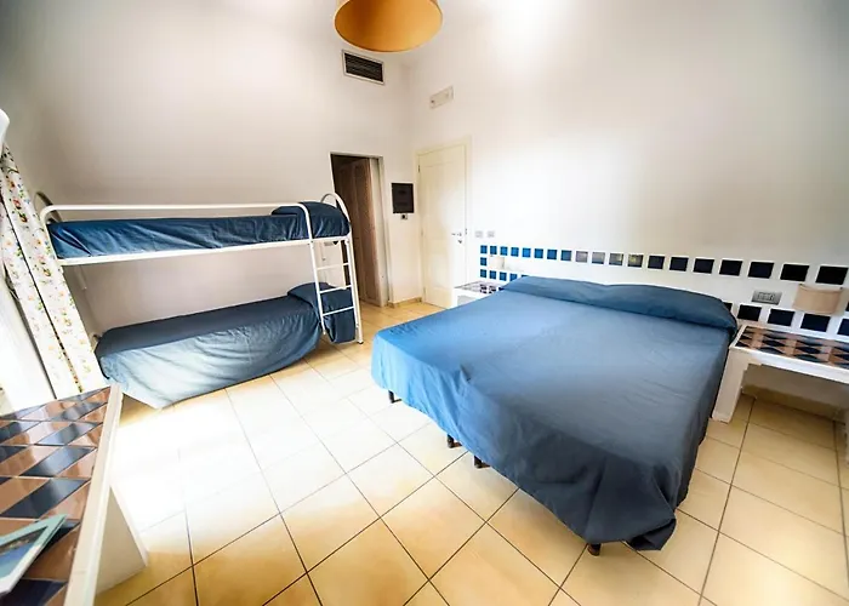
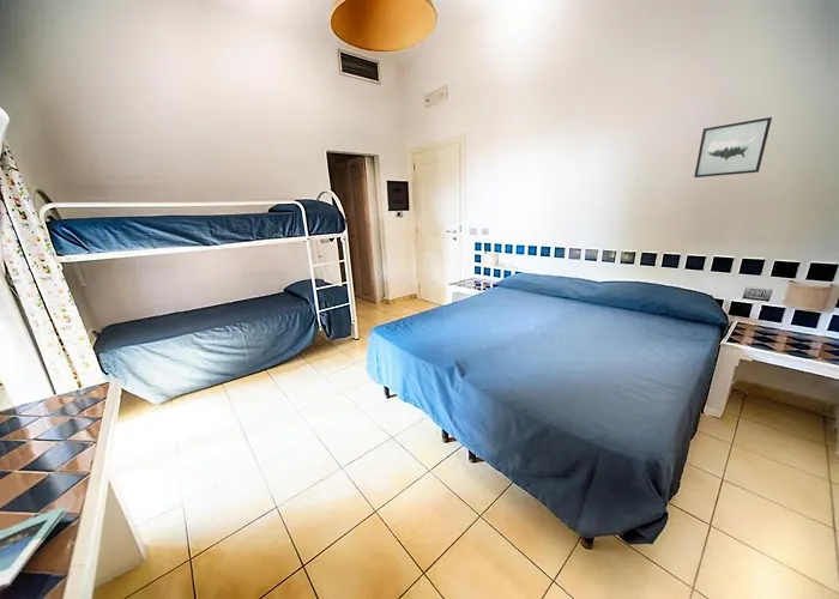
+ wall art (730, 150)
